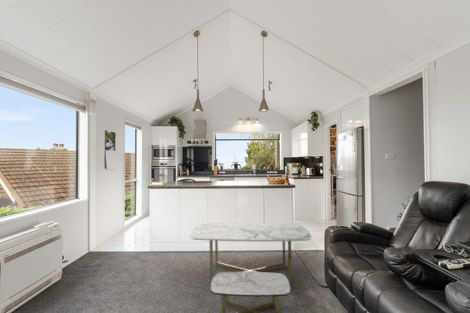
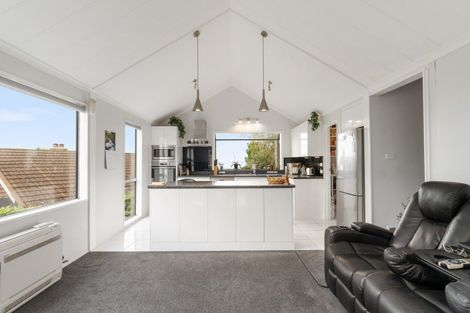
- coffee table (250, 270)
